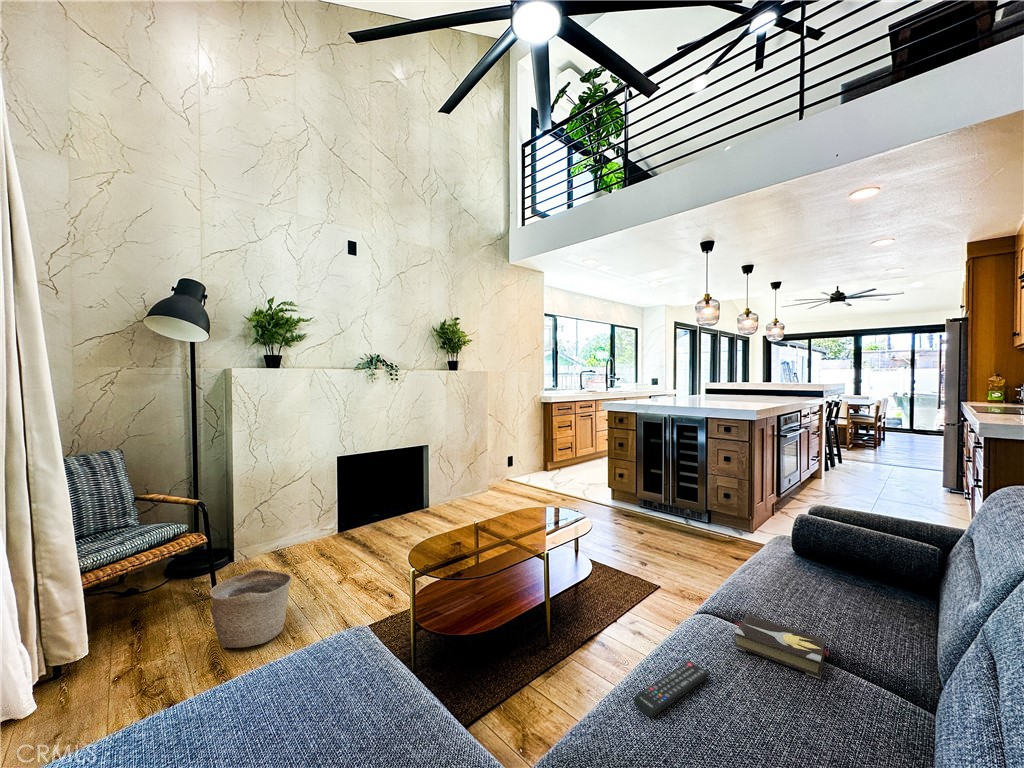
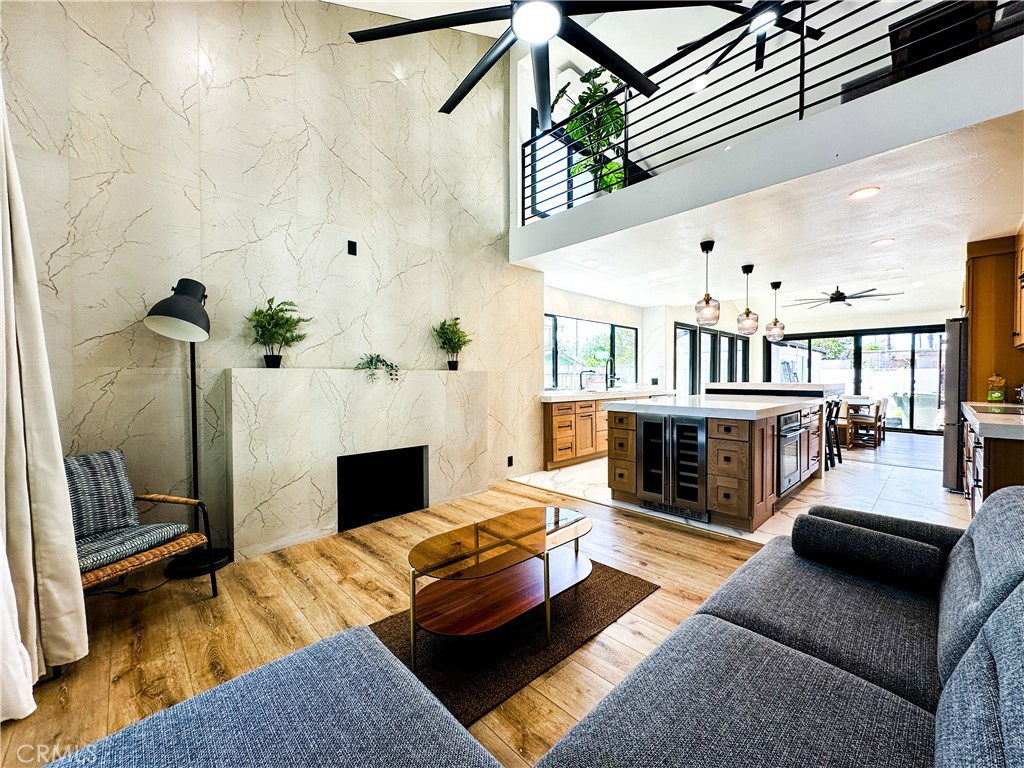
- remote control (673, 687)
- hardback book (779, 641)
- basket (252, 605)
